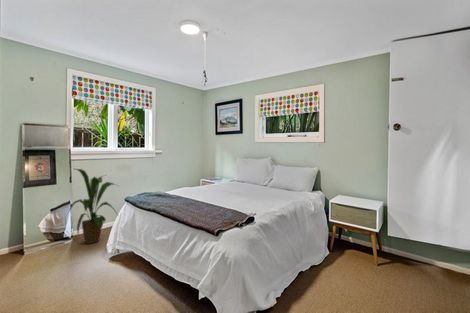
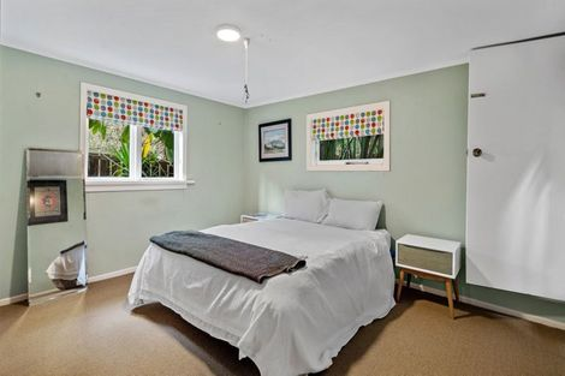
- house plant (98, 202)
